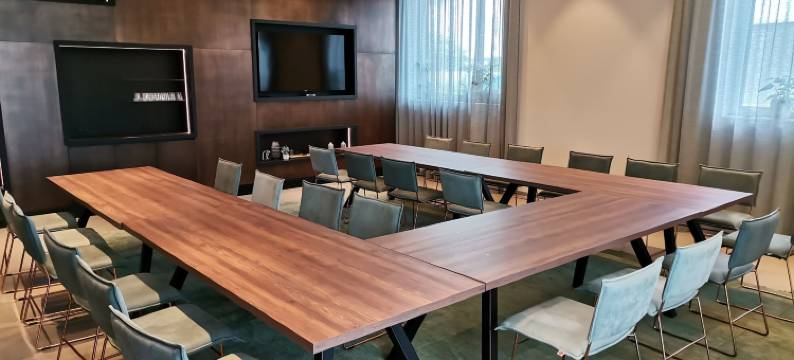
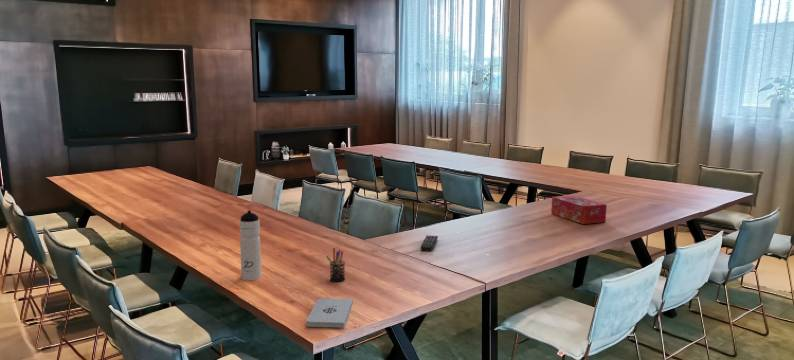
+ remote control (429, 242)
+ pen holder (335, 264)
+ tissue box (577, 209)
+ water bottle (250, 244)
+ notepad (330, 312)
